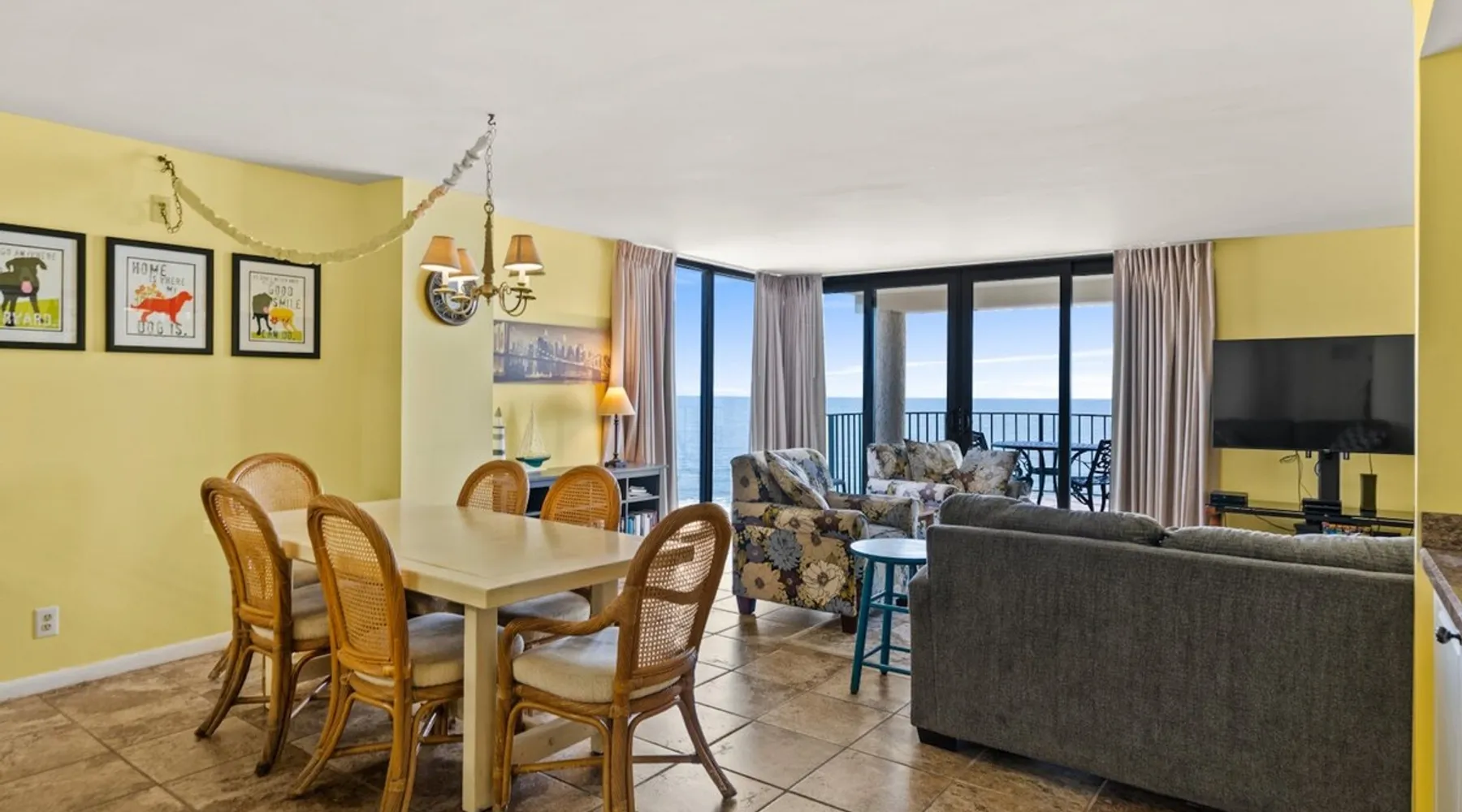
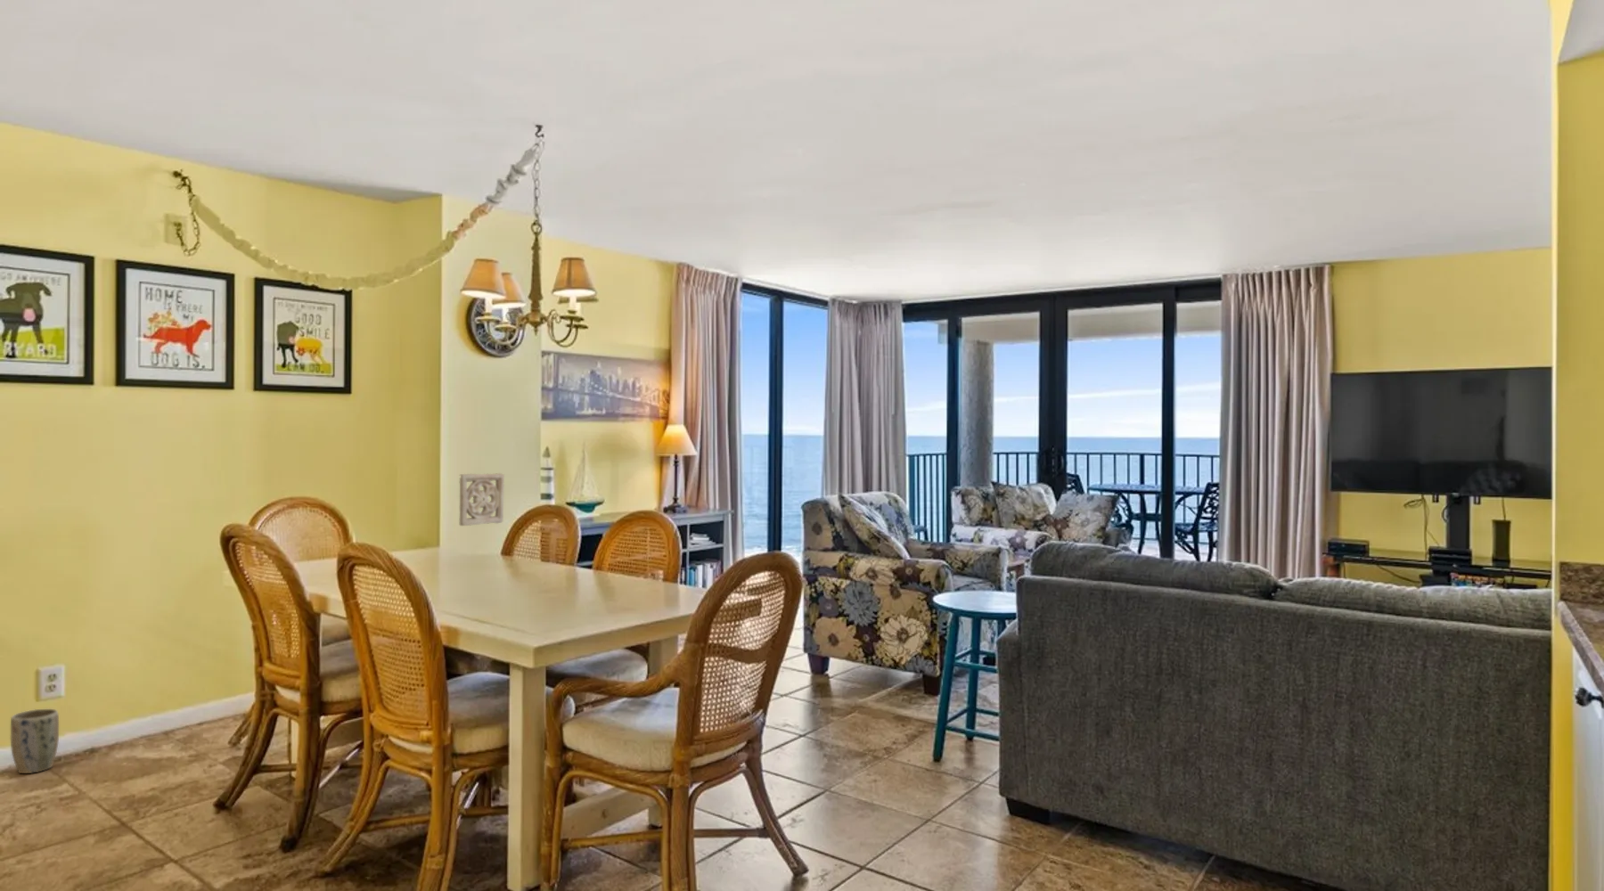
+ wall ornament (482, 499)
+ plant pot (35, 742)
